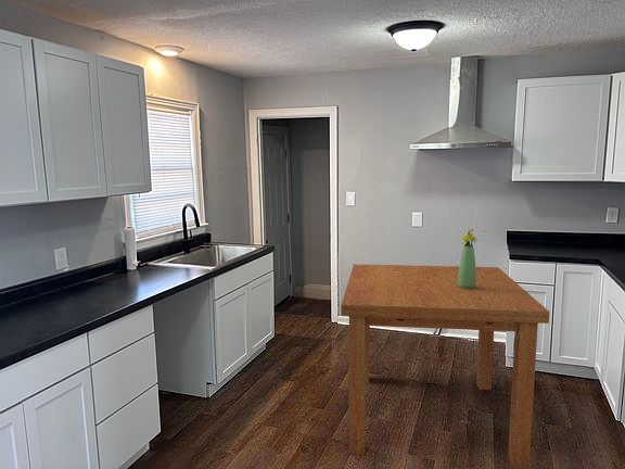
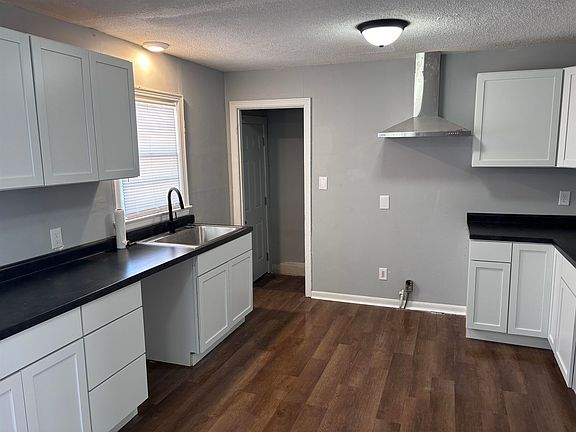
- dining table (435, 328)
- bouquet (468, 256)
